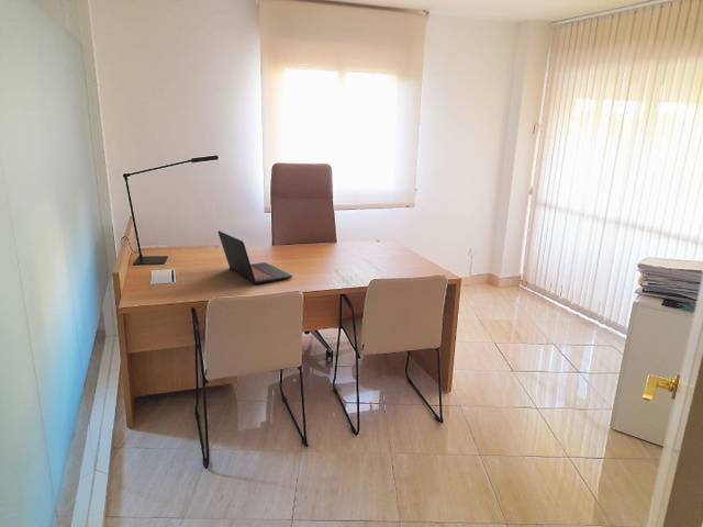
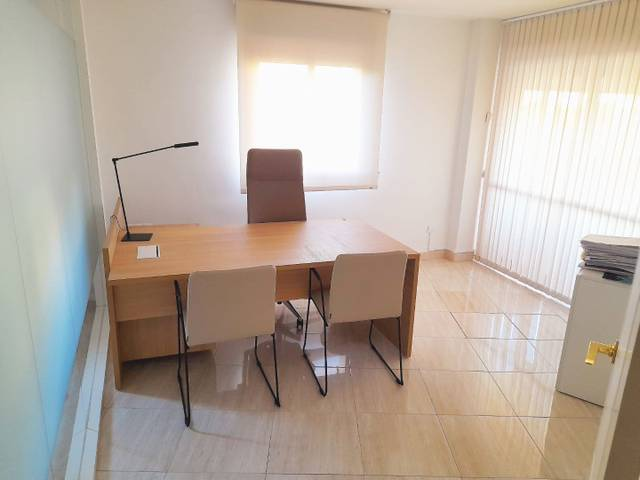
- laptop (247, 256)
